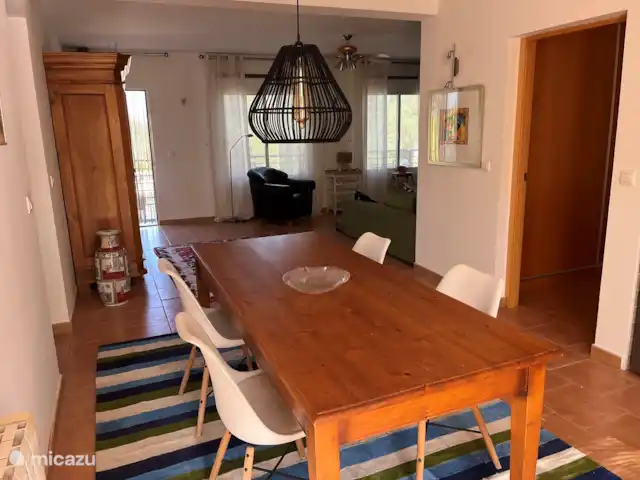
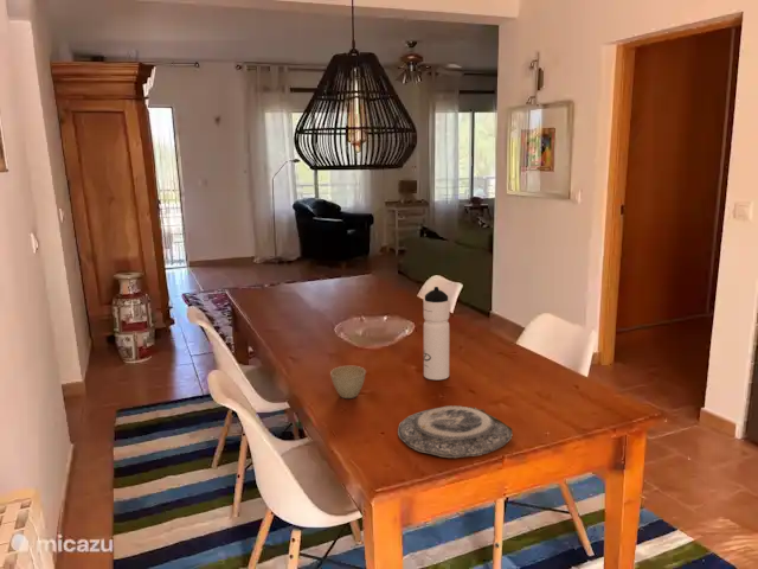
+ flower pot (348, 383)
+ water bottle (436, 332)
+ plate (454, 424)
